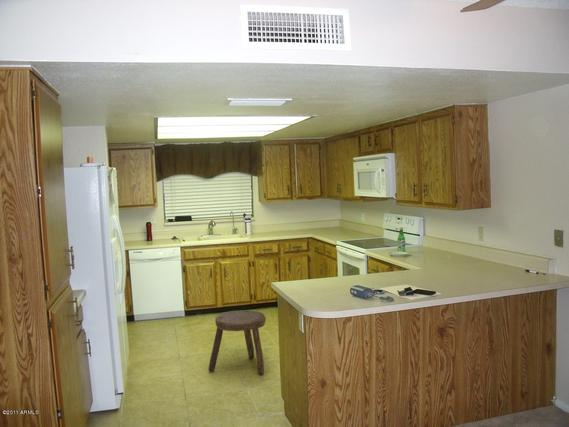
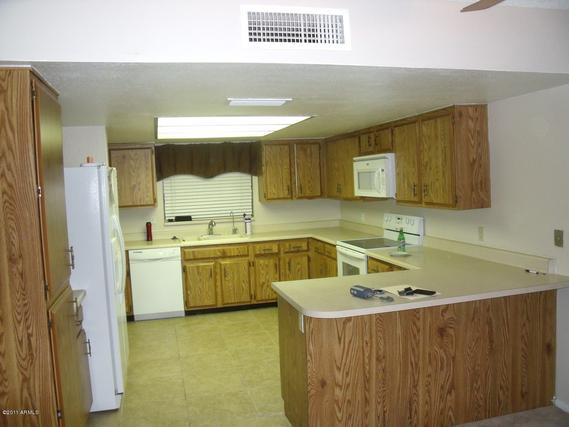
- stool (245, 339)
